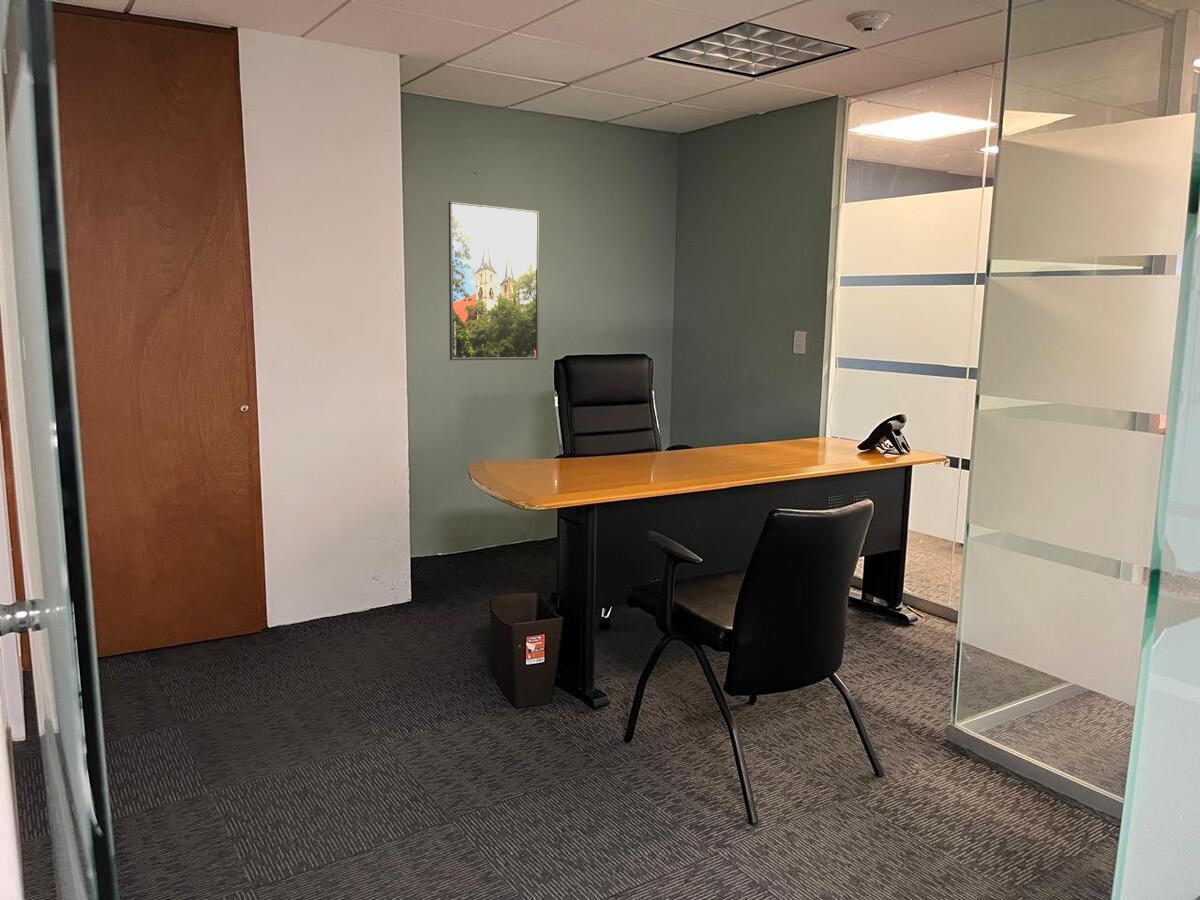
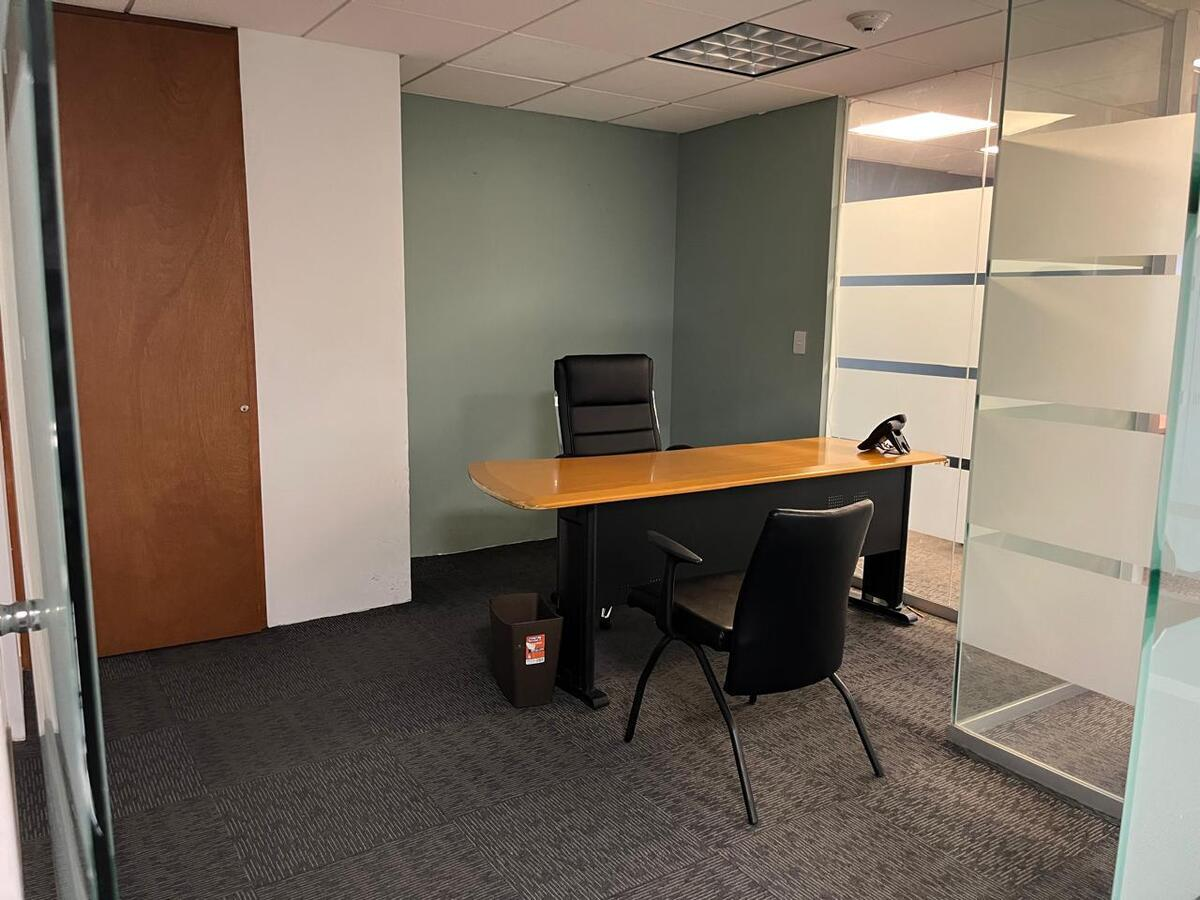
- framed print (495, 283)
